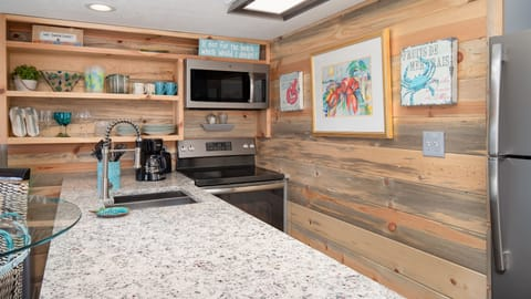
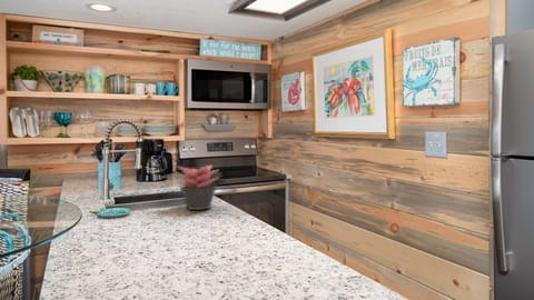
+ succulent plant (198, 187)
